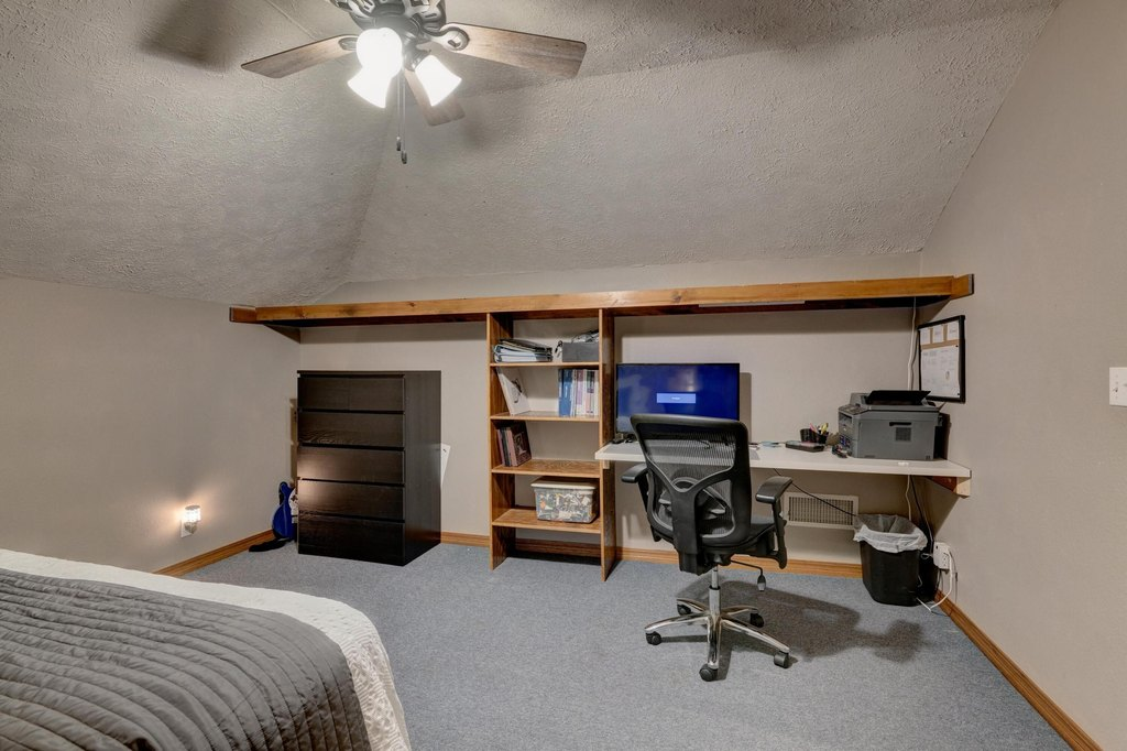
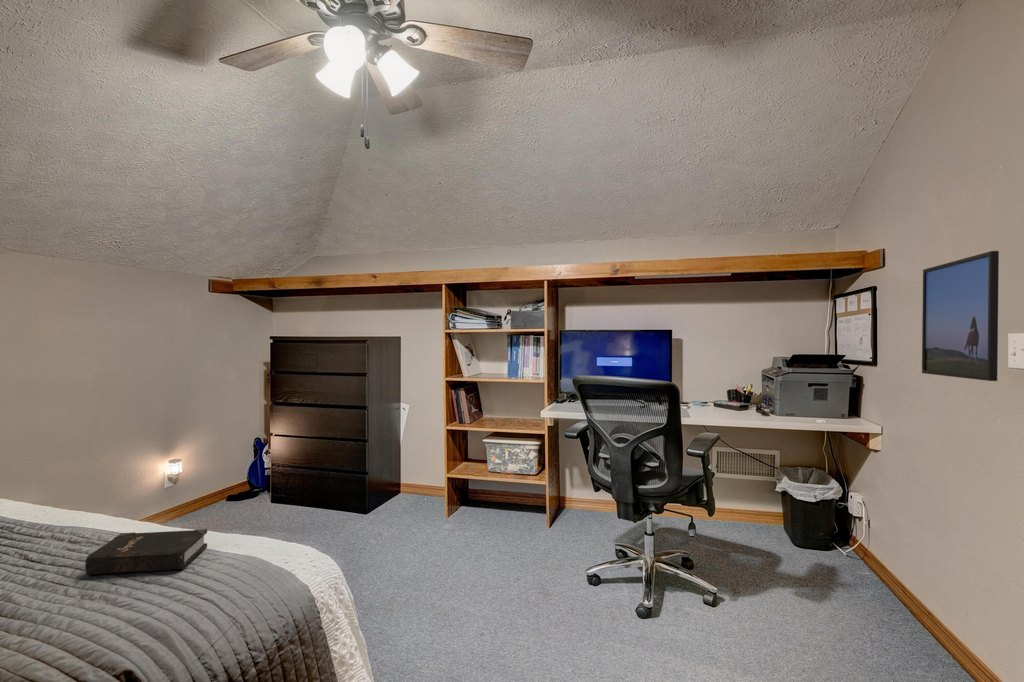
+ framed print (955, 318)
+ hardback book (150, 551)
